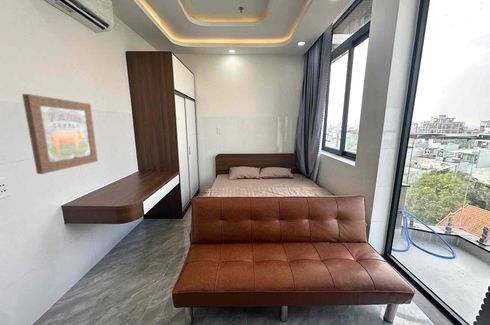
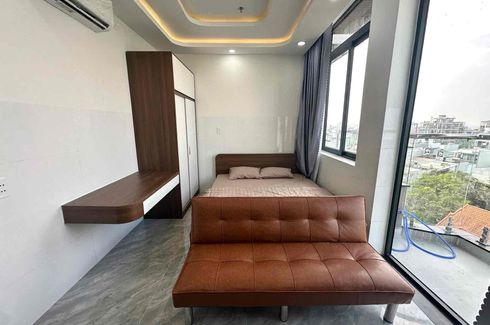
- wall art (67, 134)
